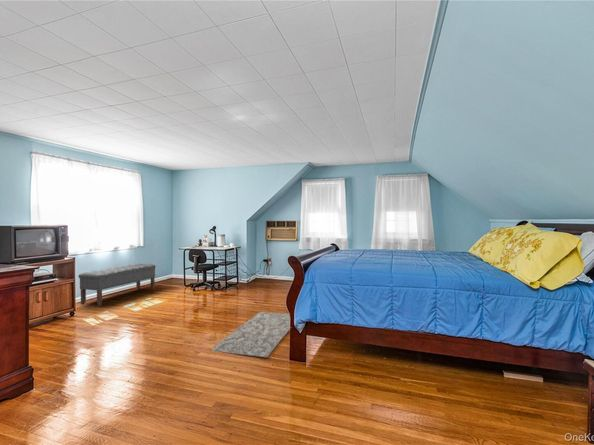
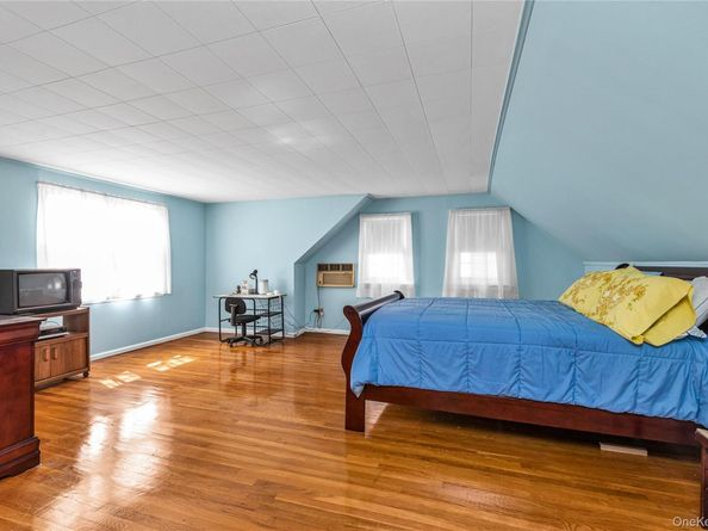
- rug (262, 329)
- bench (120, 282)
